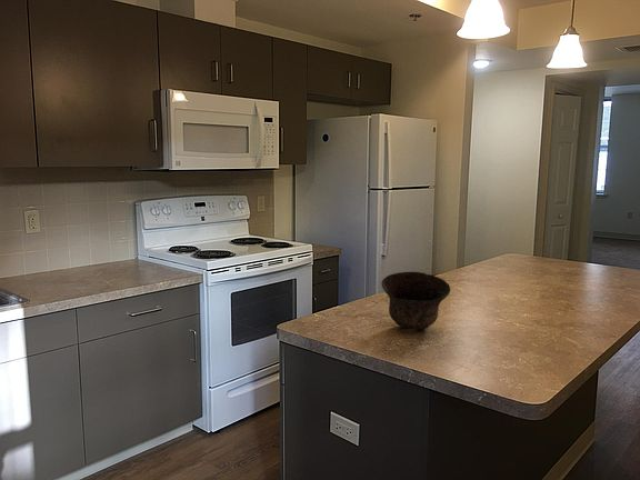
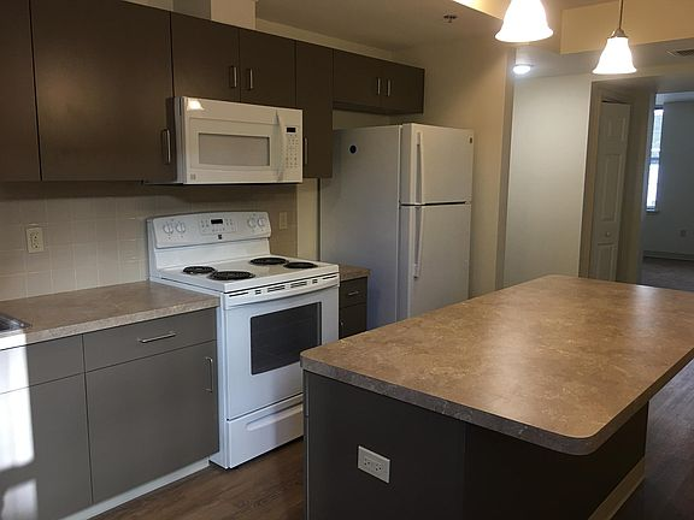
- bowl (414, 303)
